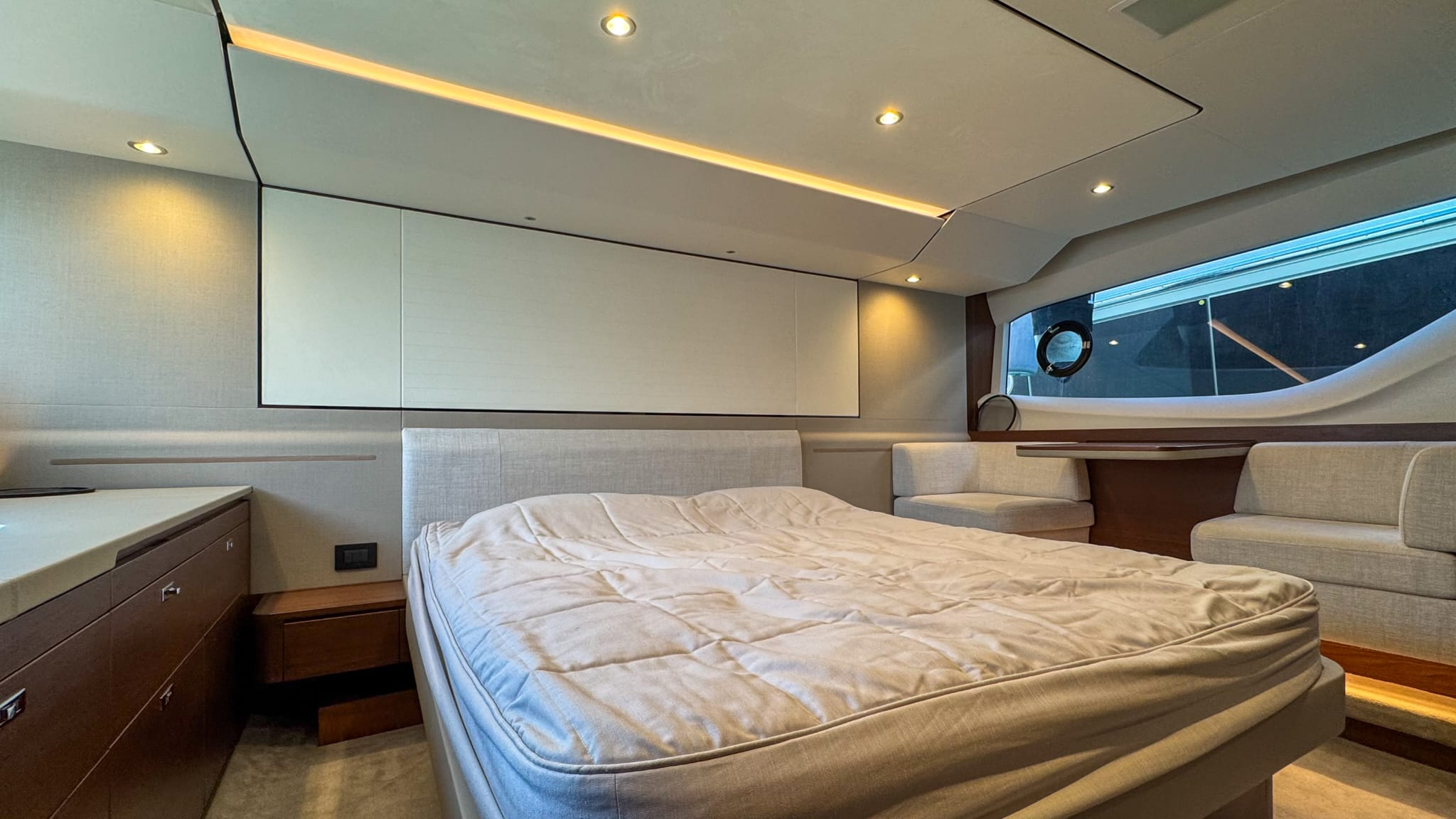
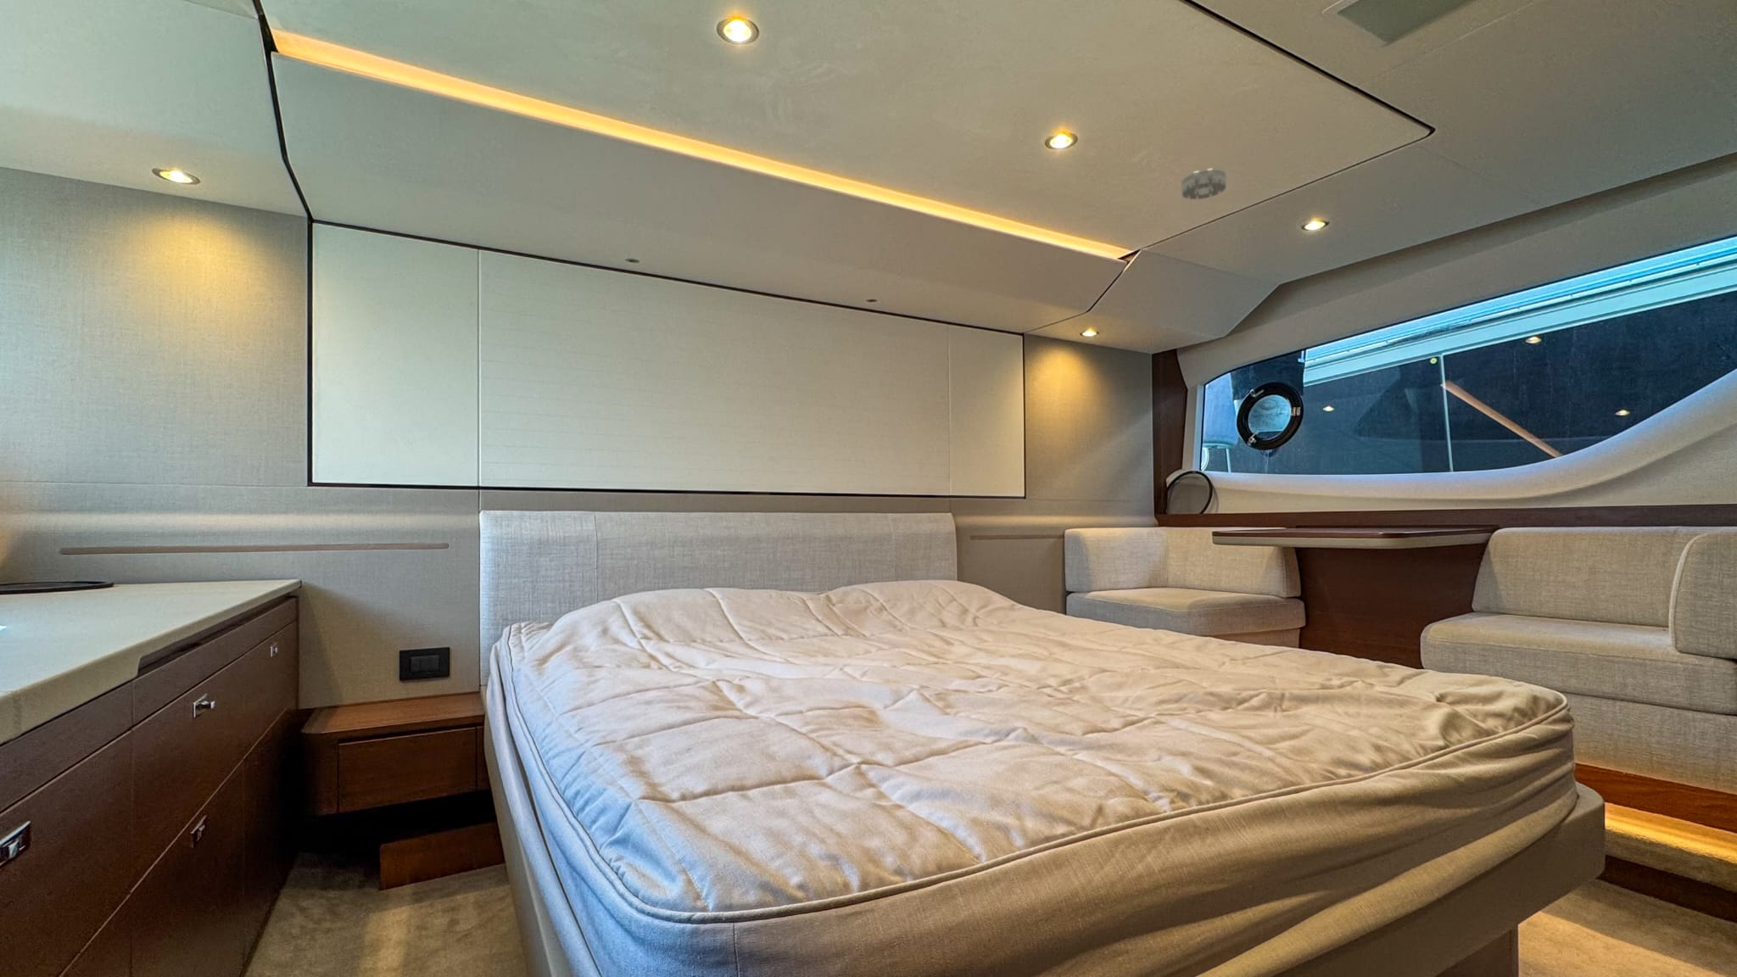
+ smoke detector (1204, 184)
